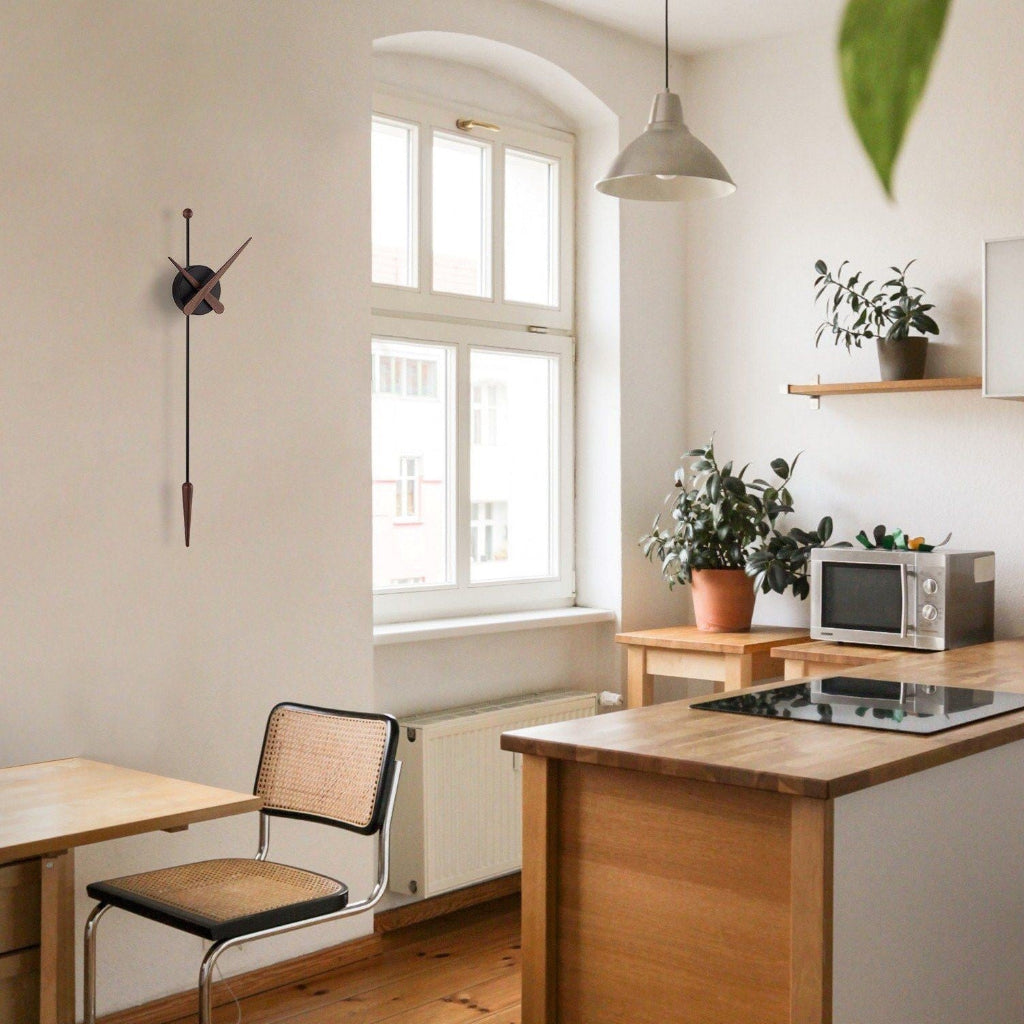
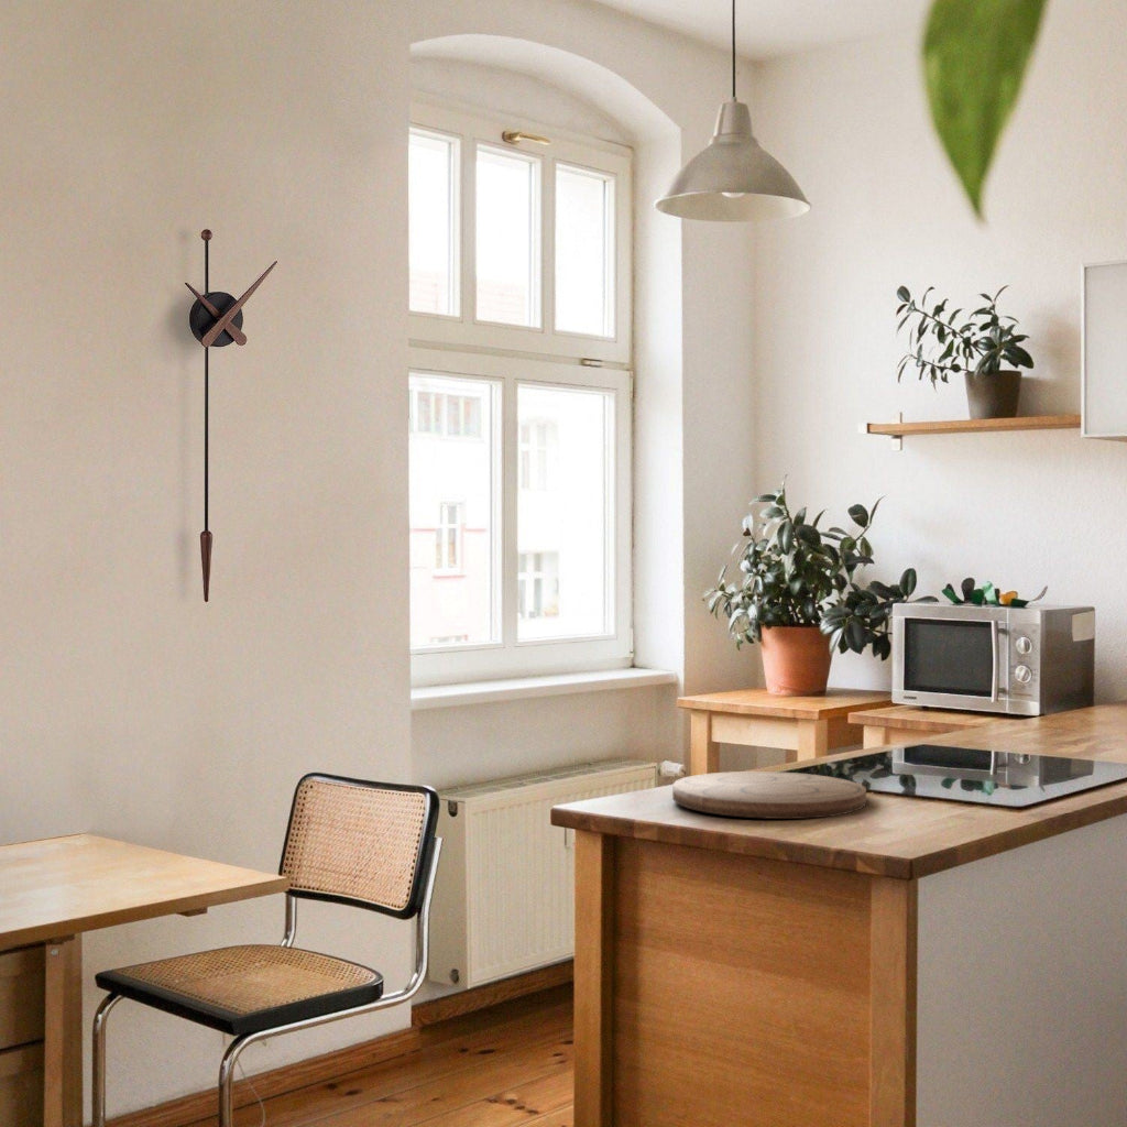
+ cutting board (768, 792)
